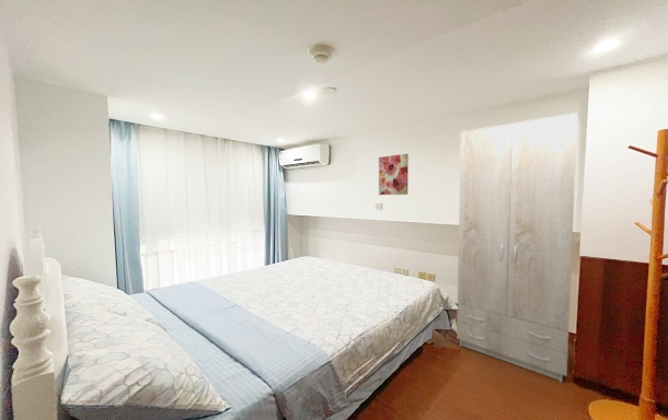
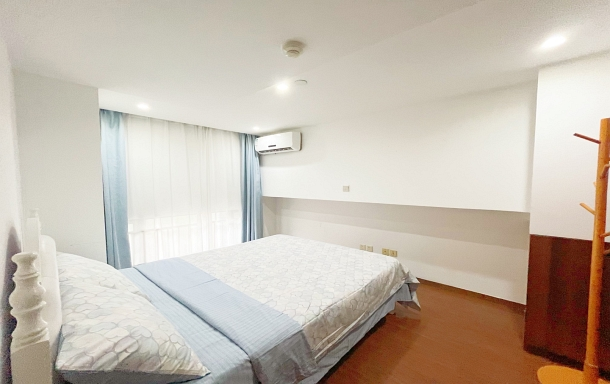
- wardrobe (511, 242)
- wall art (392, 175)
